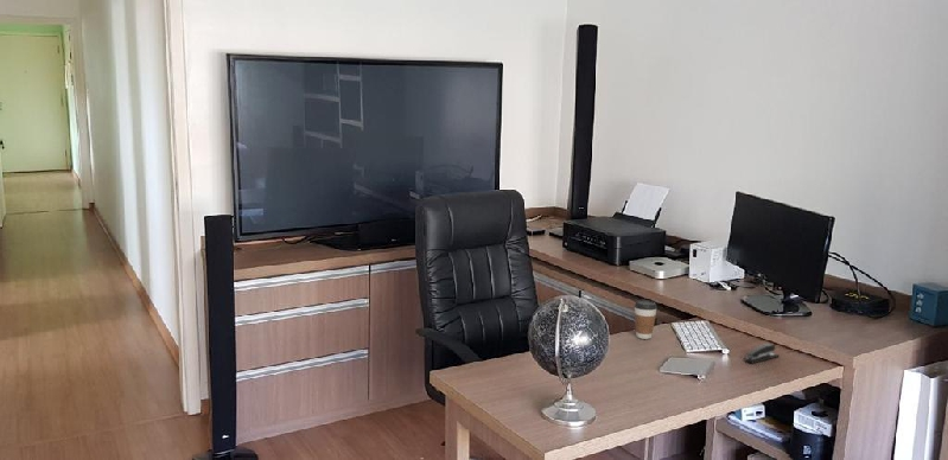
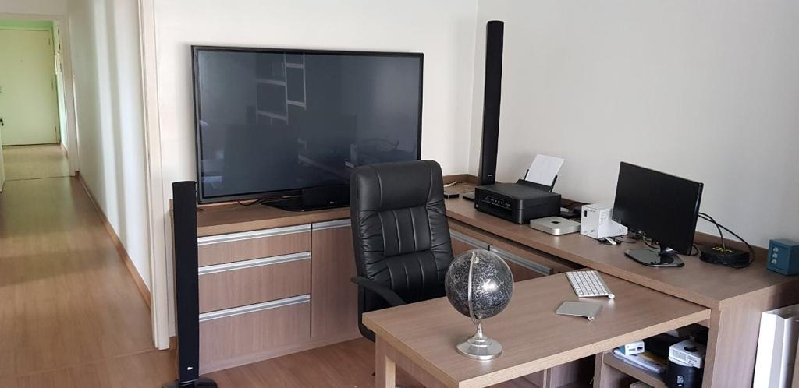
- stapler (762, 352)
- coffee cup (644, 319)
